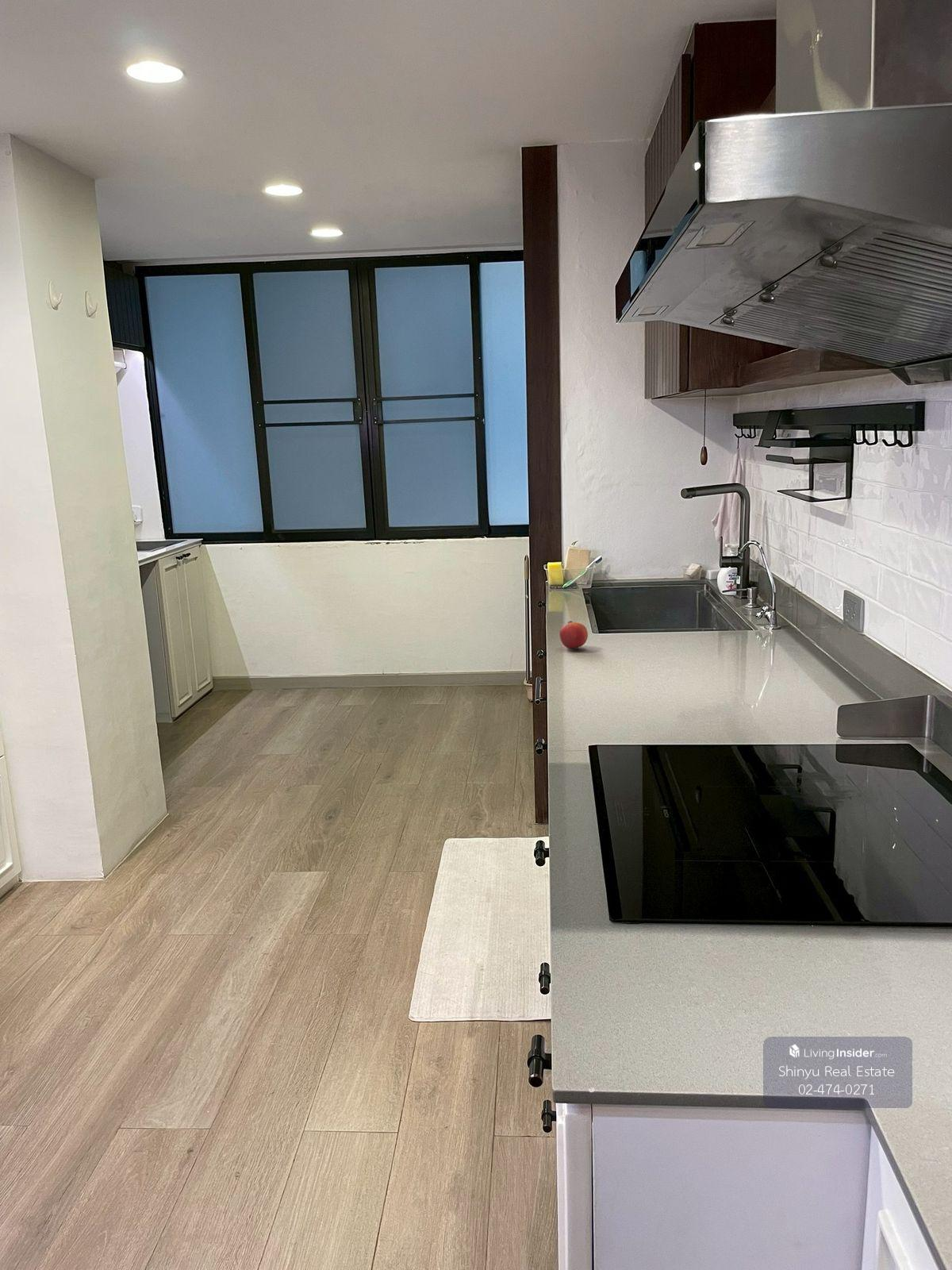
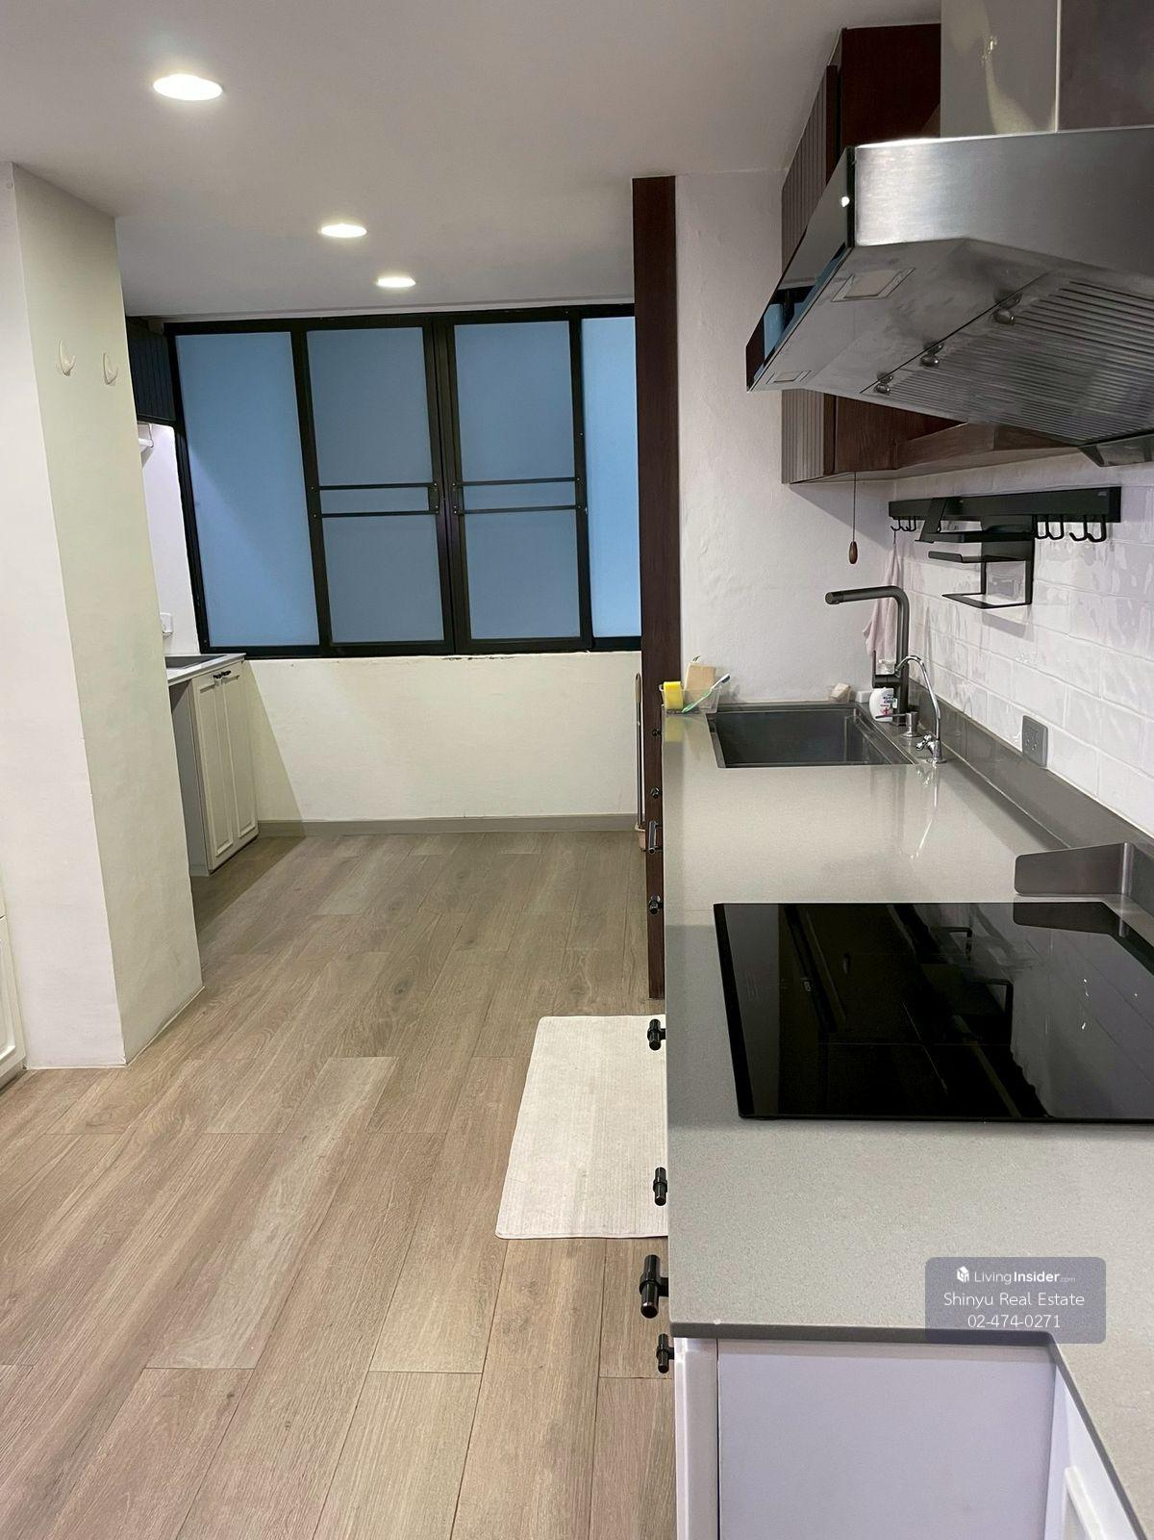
- pomegranate (574, 635)
